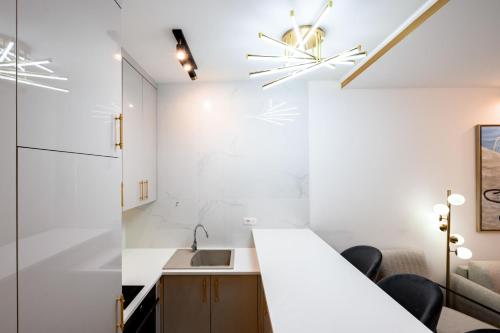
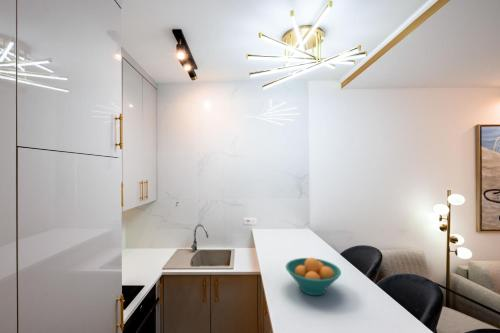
+ fruit bowl (312, 273)
